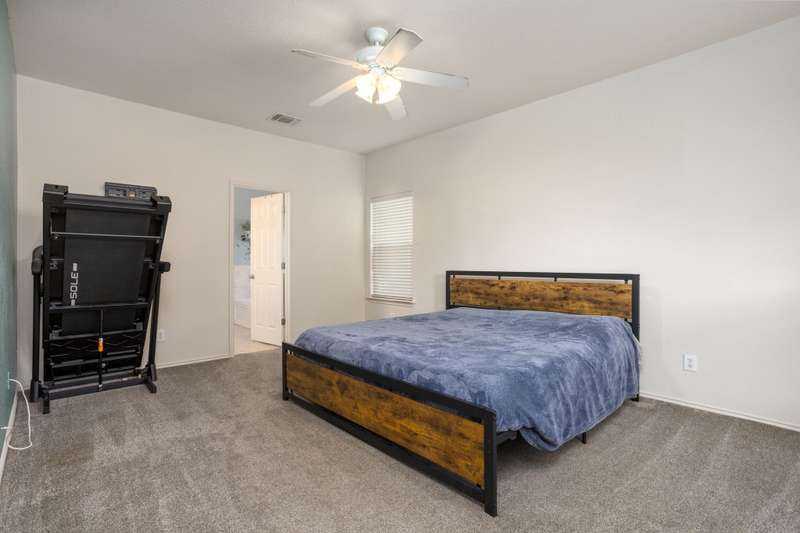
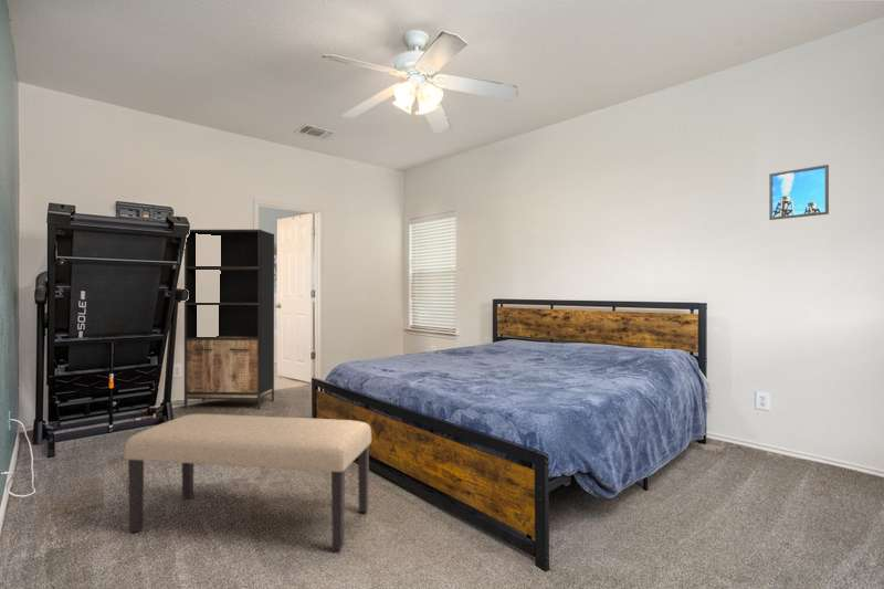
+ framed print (798, 192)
+ bookshelf (230, 317)
+ bench (254, 466)
